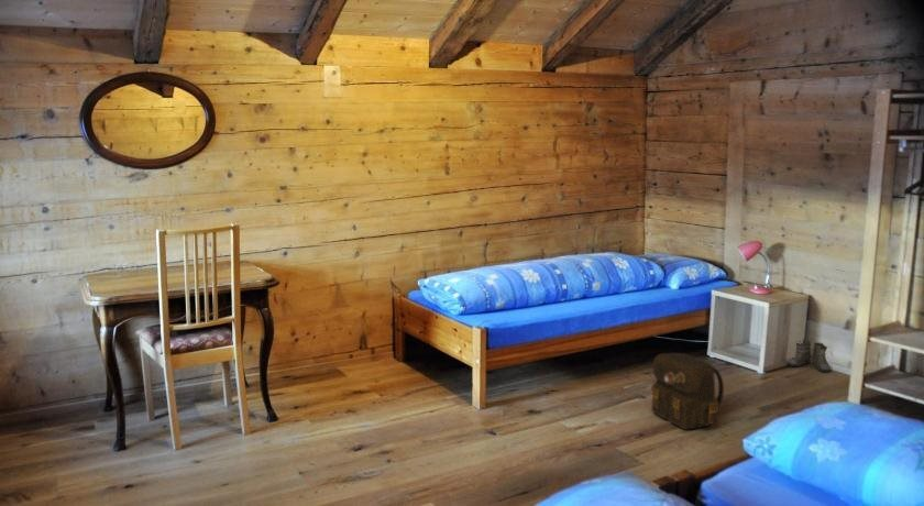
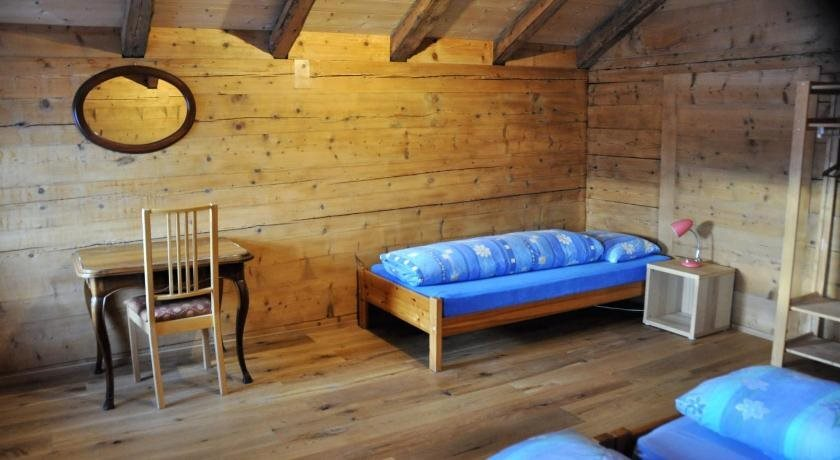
- backpack (688, 388)
- boots (809, 354)
